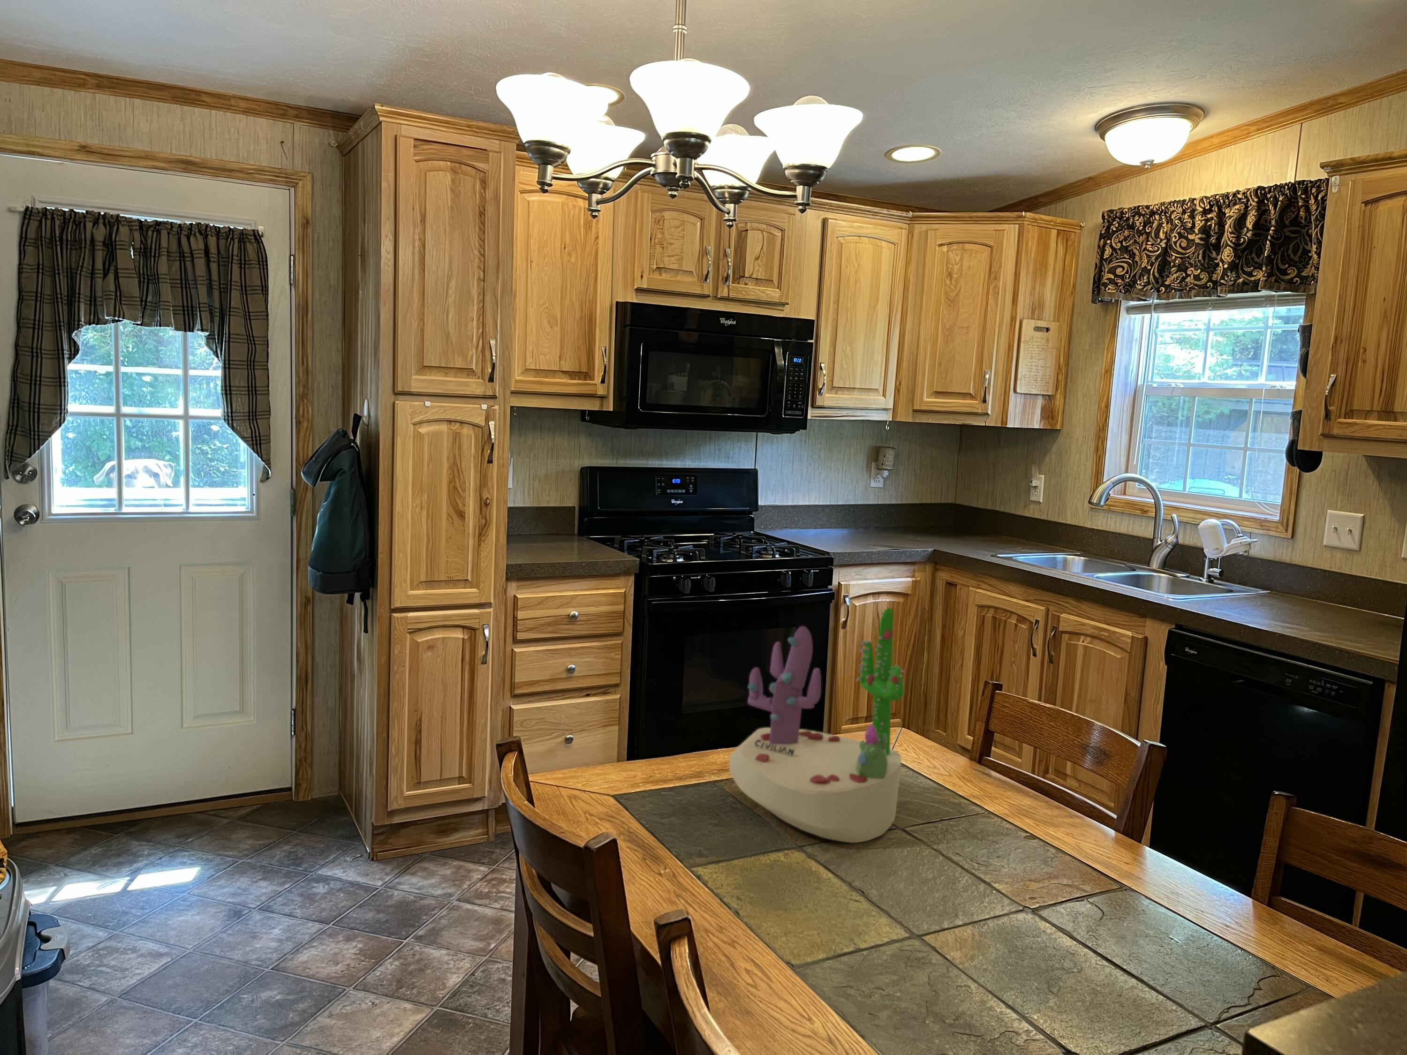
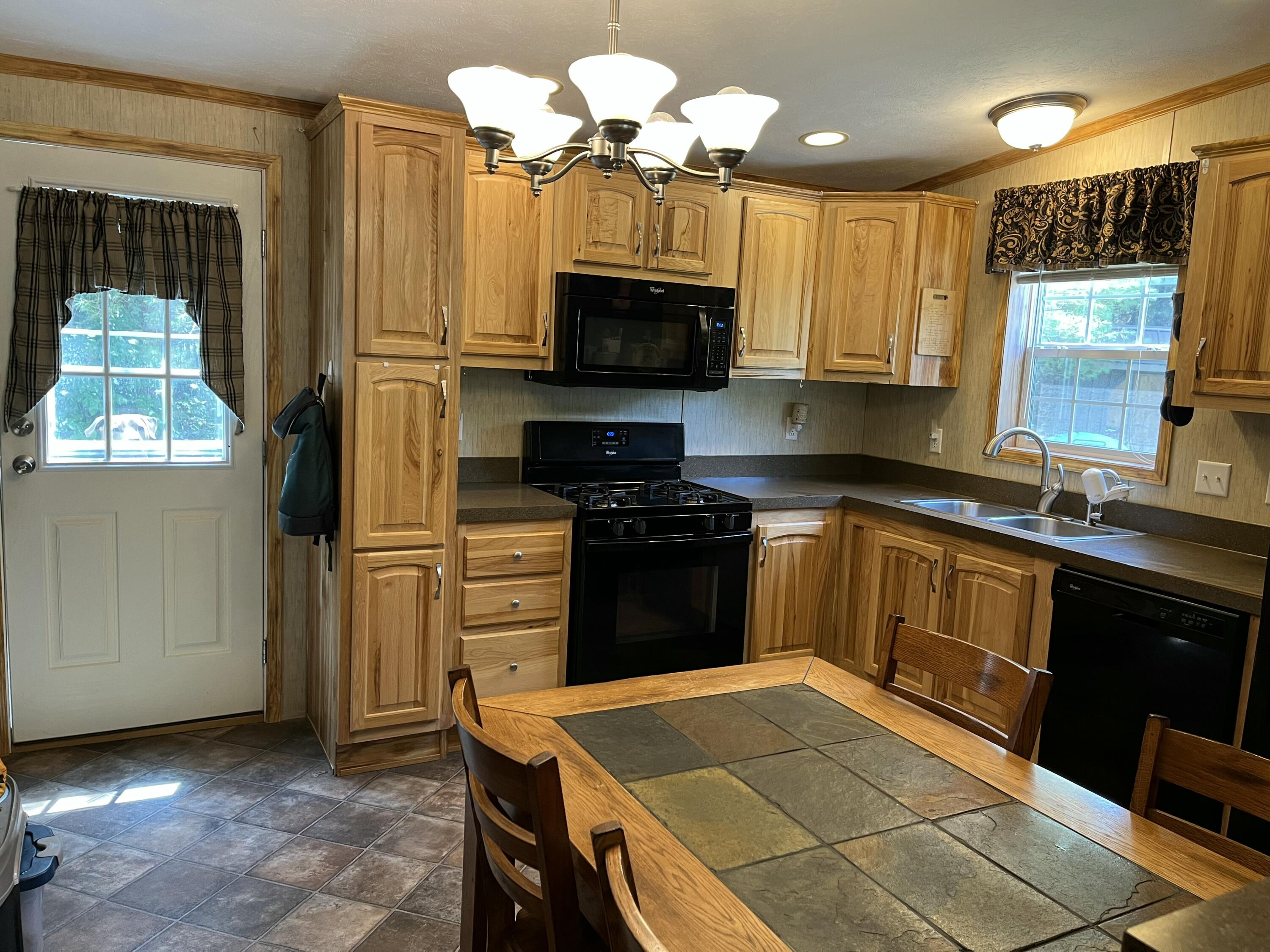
- succulent planter (818, 701)
